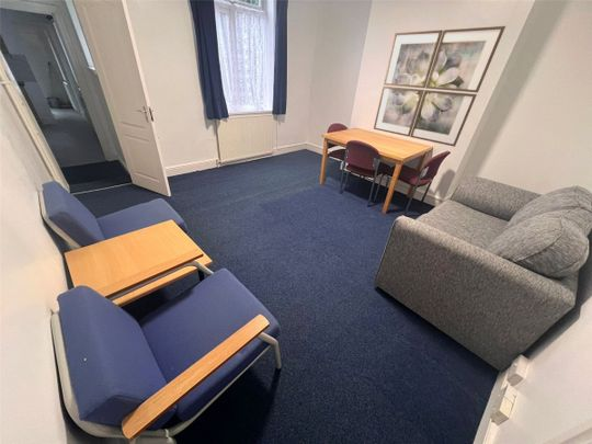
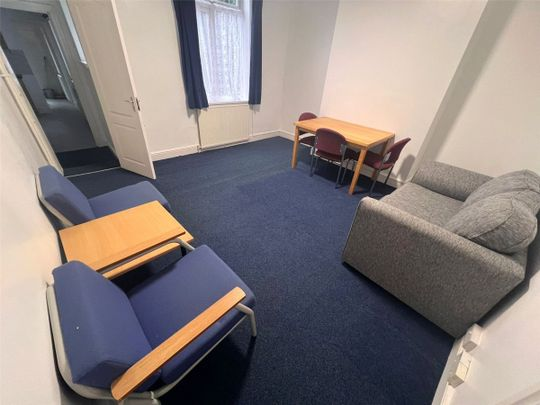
- wall art (425, 88)
